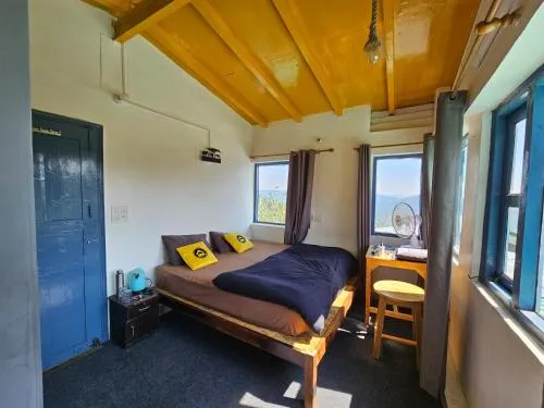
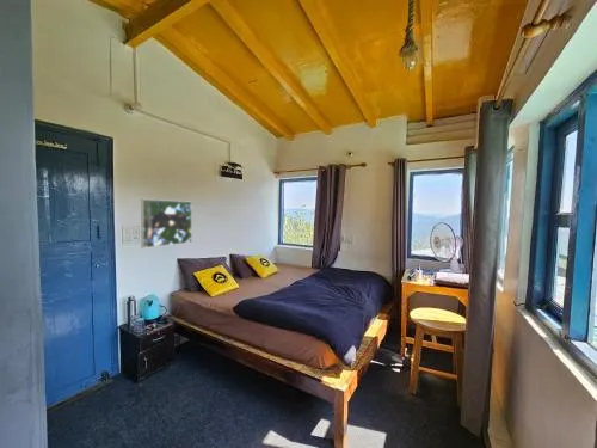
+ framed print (168, 222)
